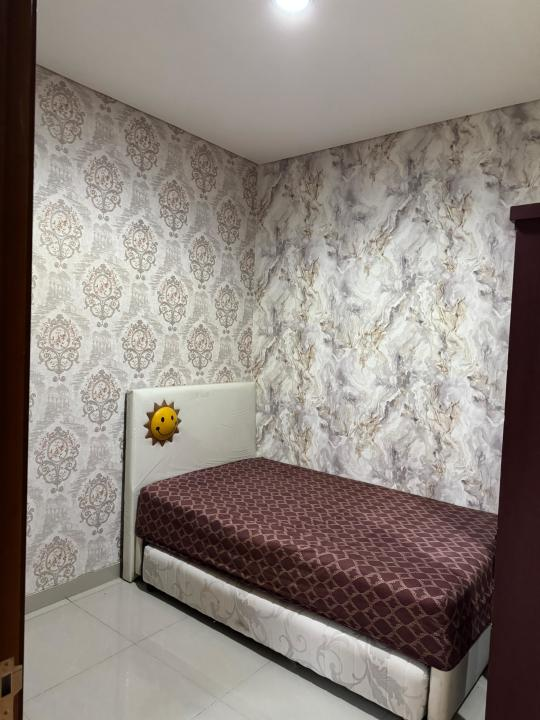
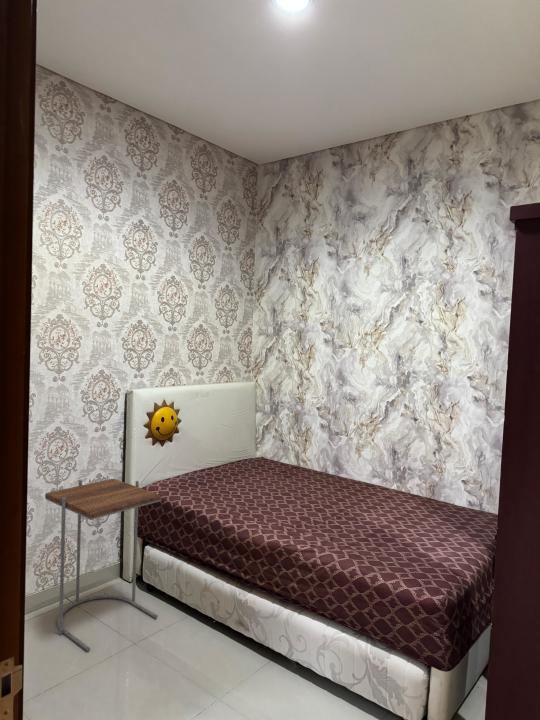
+ side table (79, 553)
